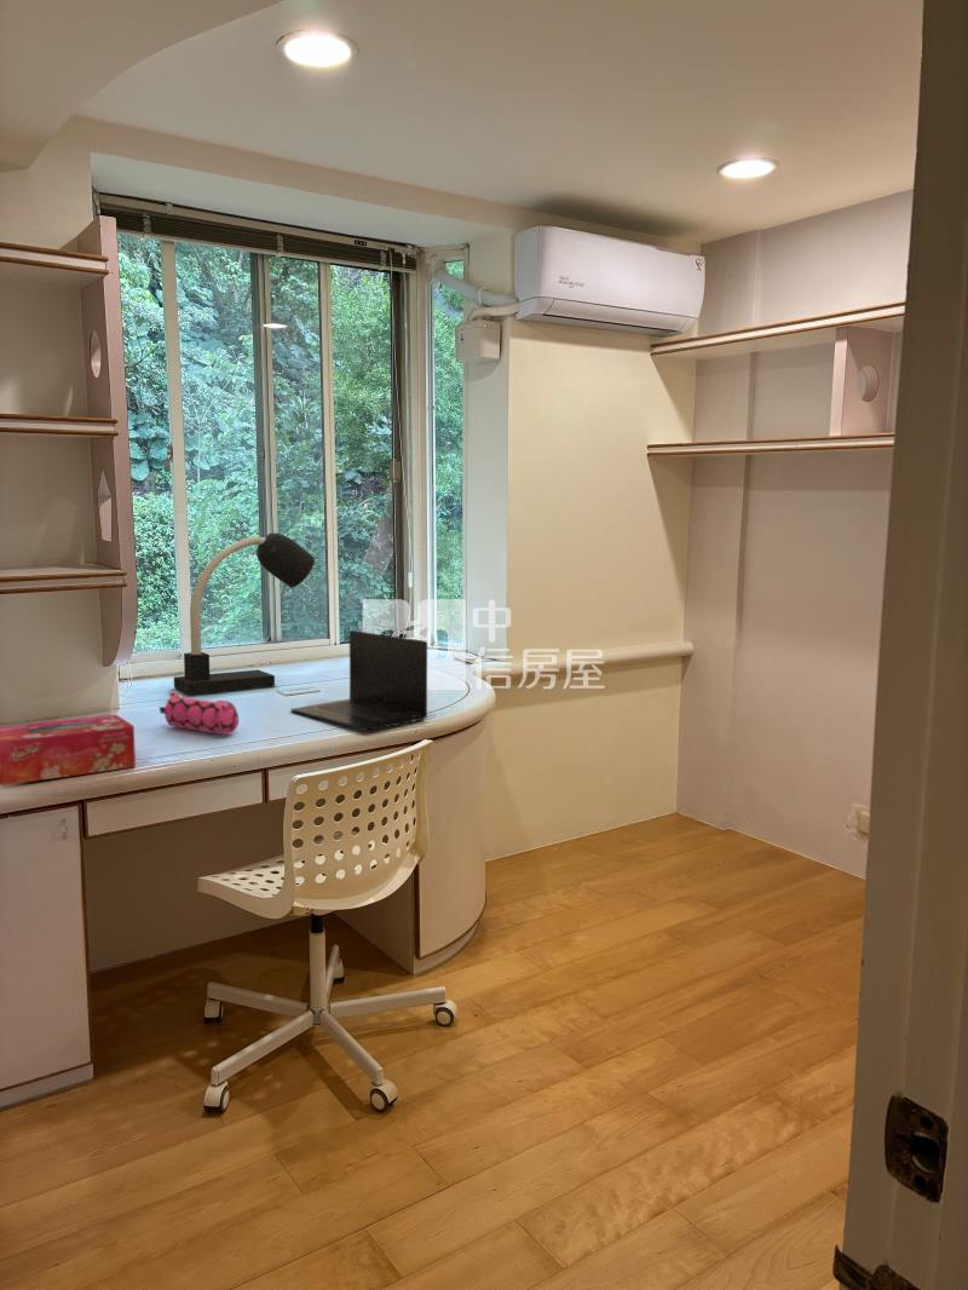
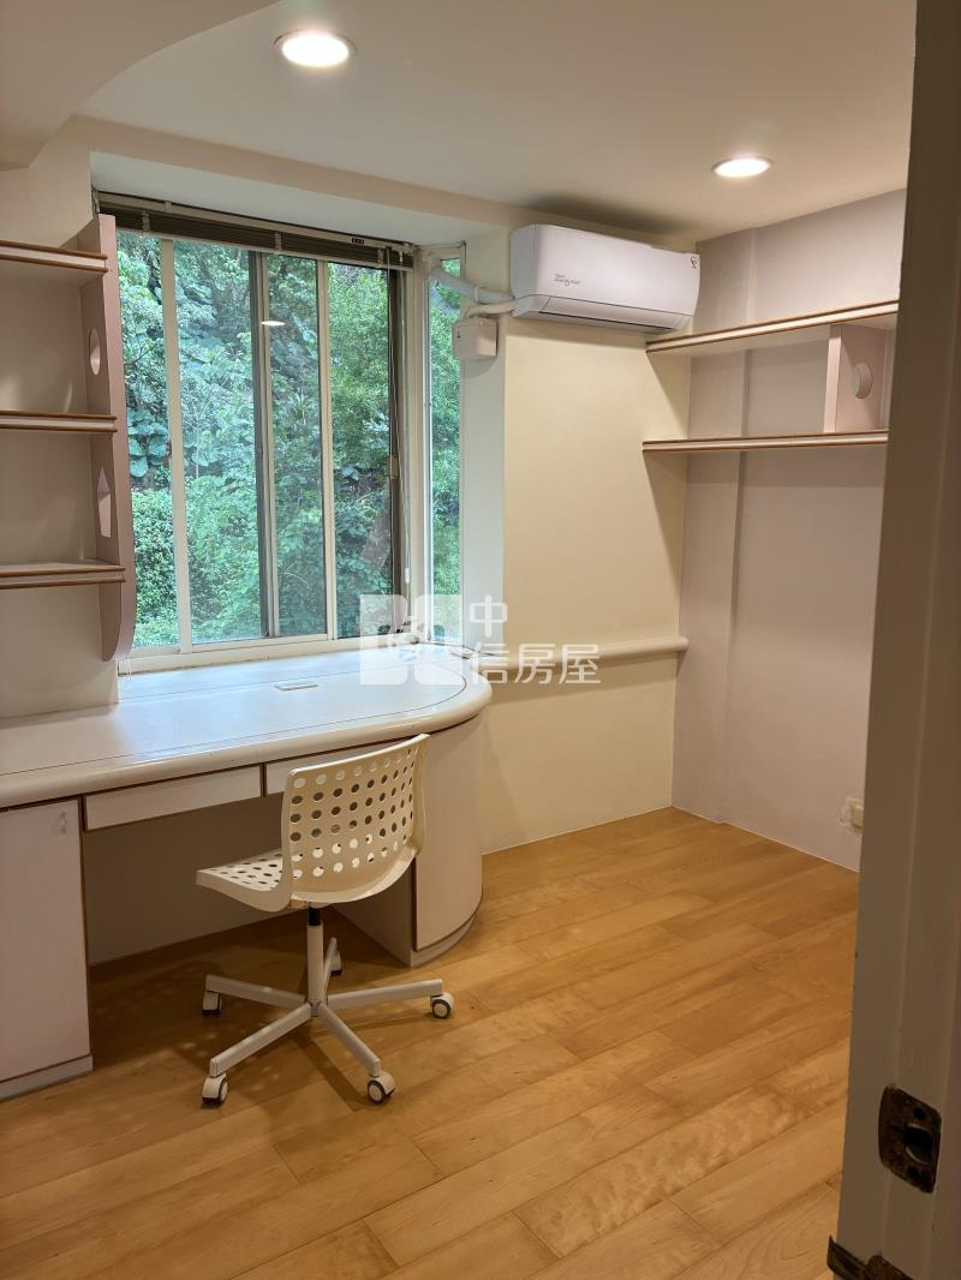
- desk lamp (271, 574)
- pencil case (201, 713)
- laptop (357, 676)
- tissue box (62, 748)
